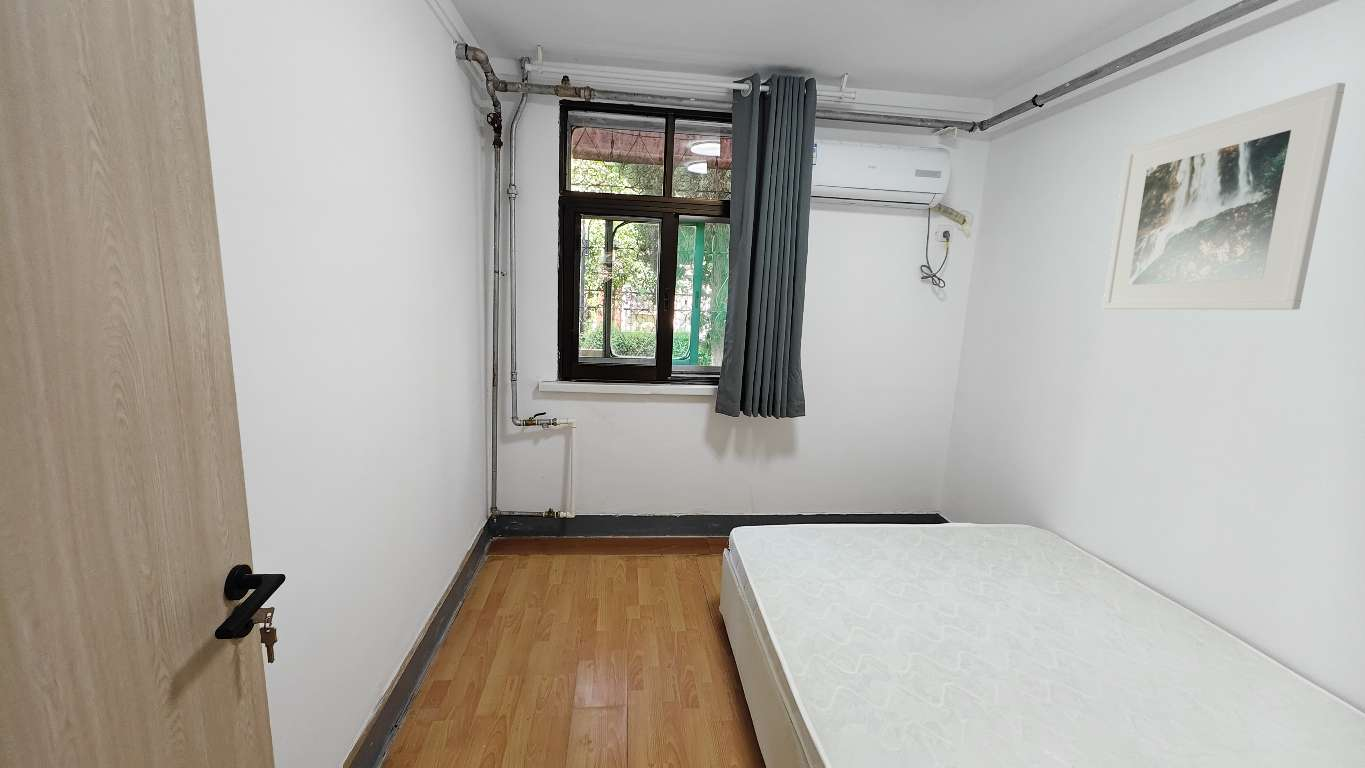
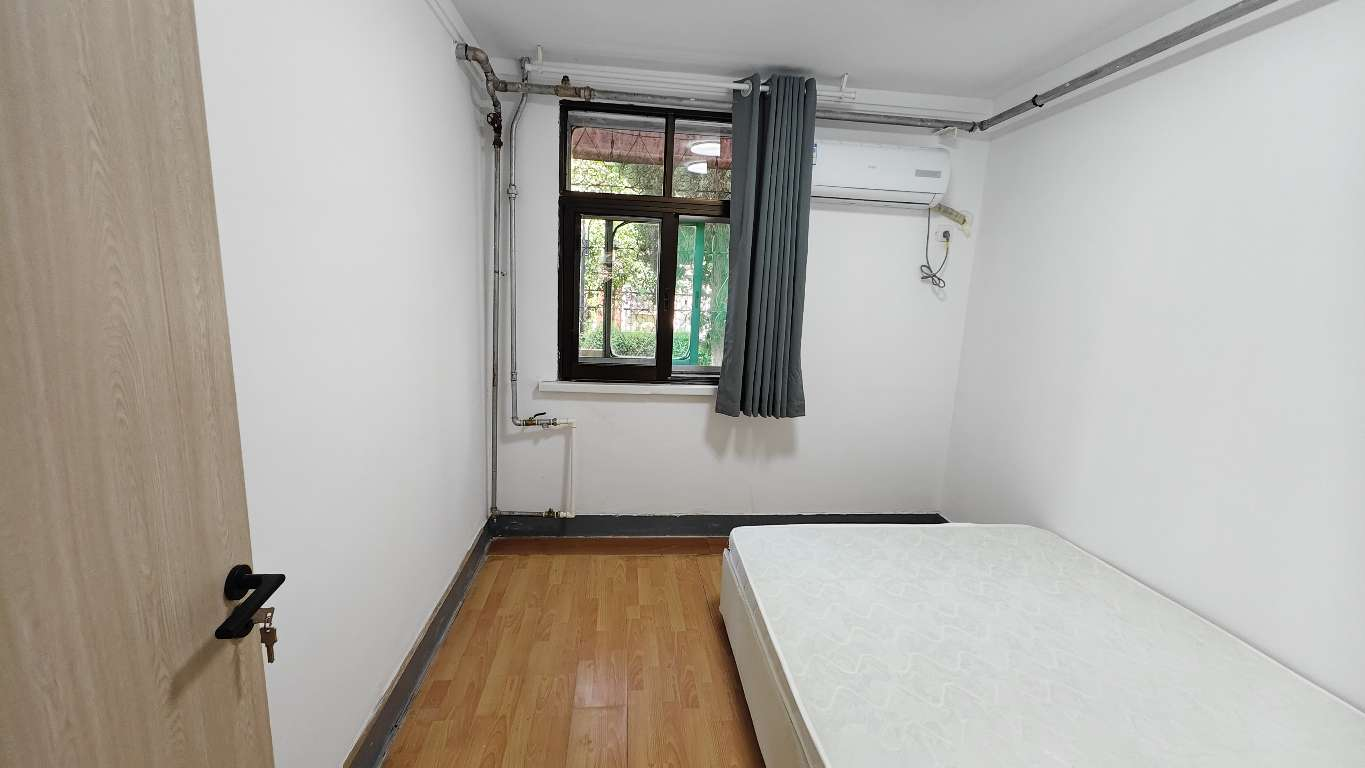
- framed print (1200, 217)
